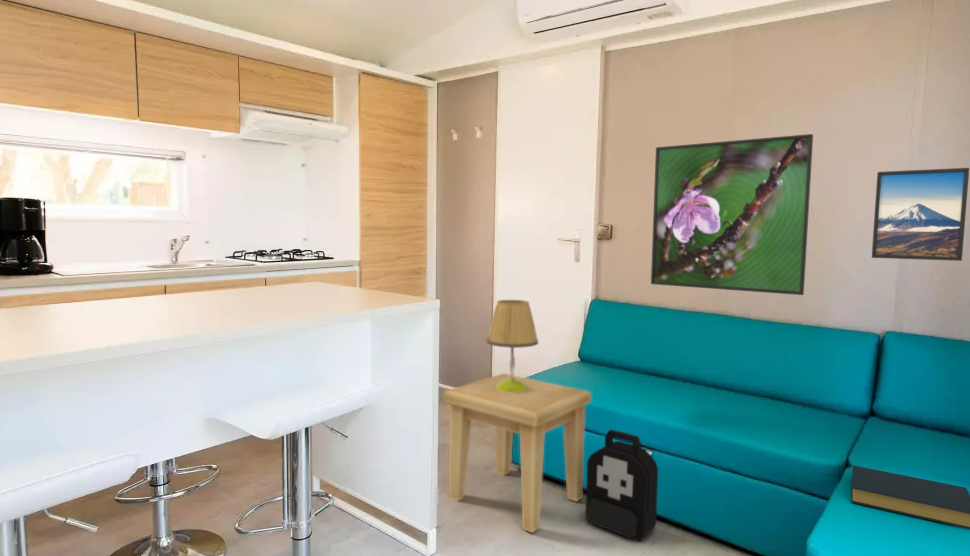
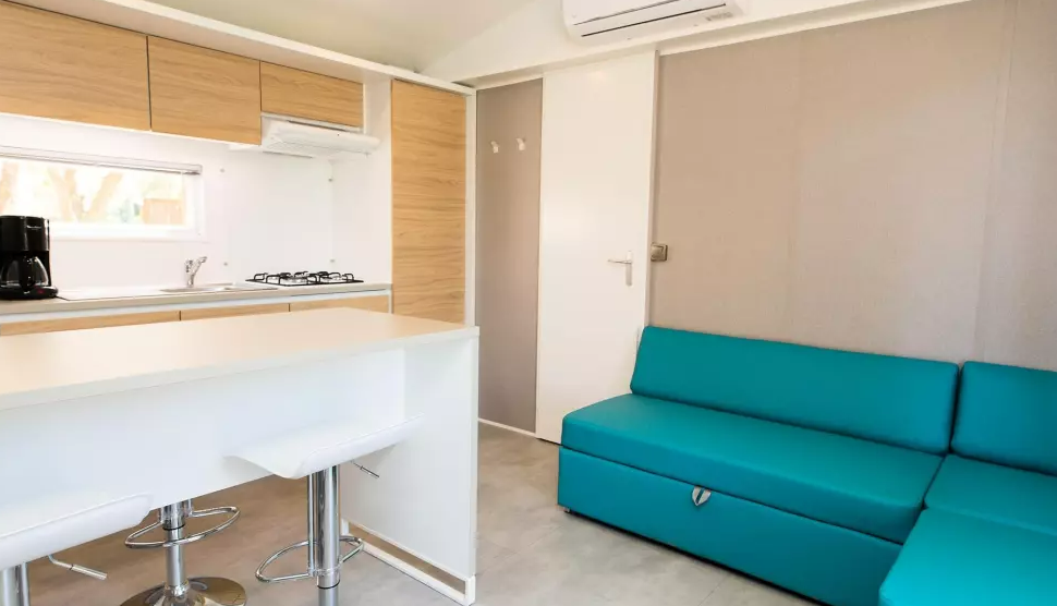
- hardback book (908, 494)
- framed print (724, 216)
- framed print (918, 214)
- side table (520, 444)
- table lamp (512, 344)
- backpack (622, 479)
